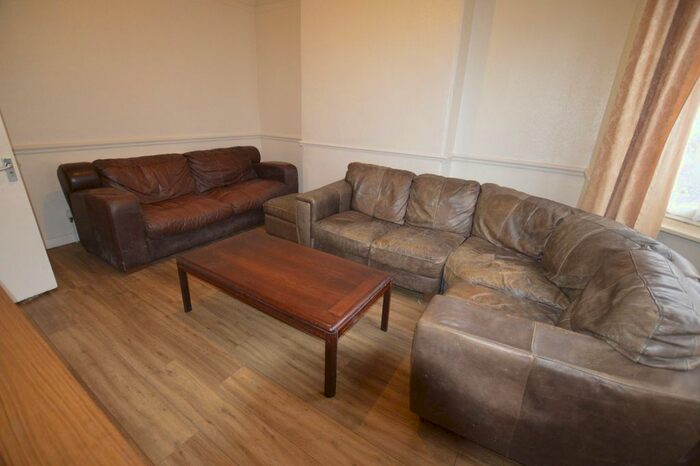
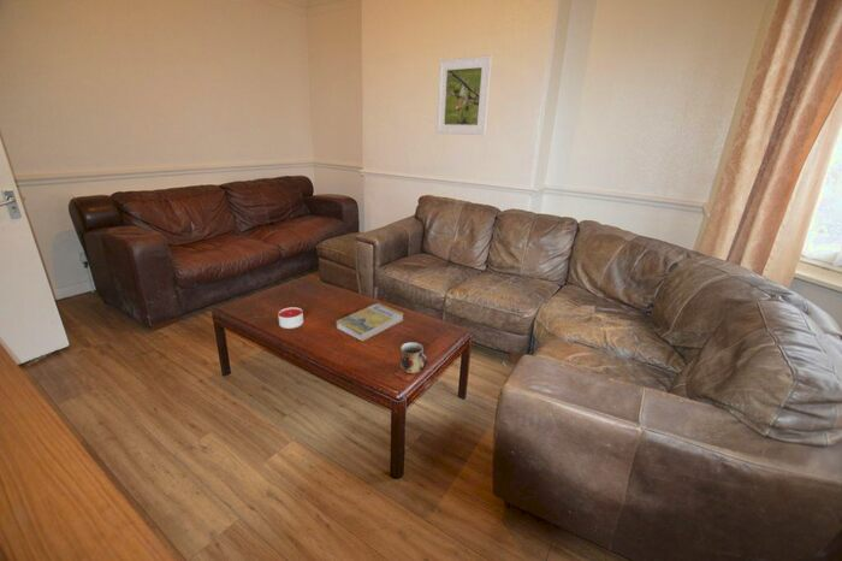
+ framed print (462, 98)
+ candle (290, 317)
+ mug (413, 358)
+ book (370, 320)
